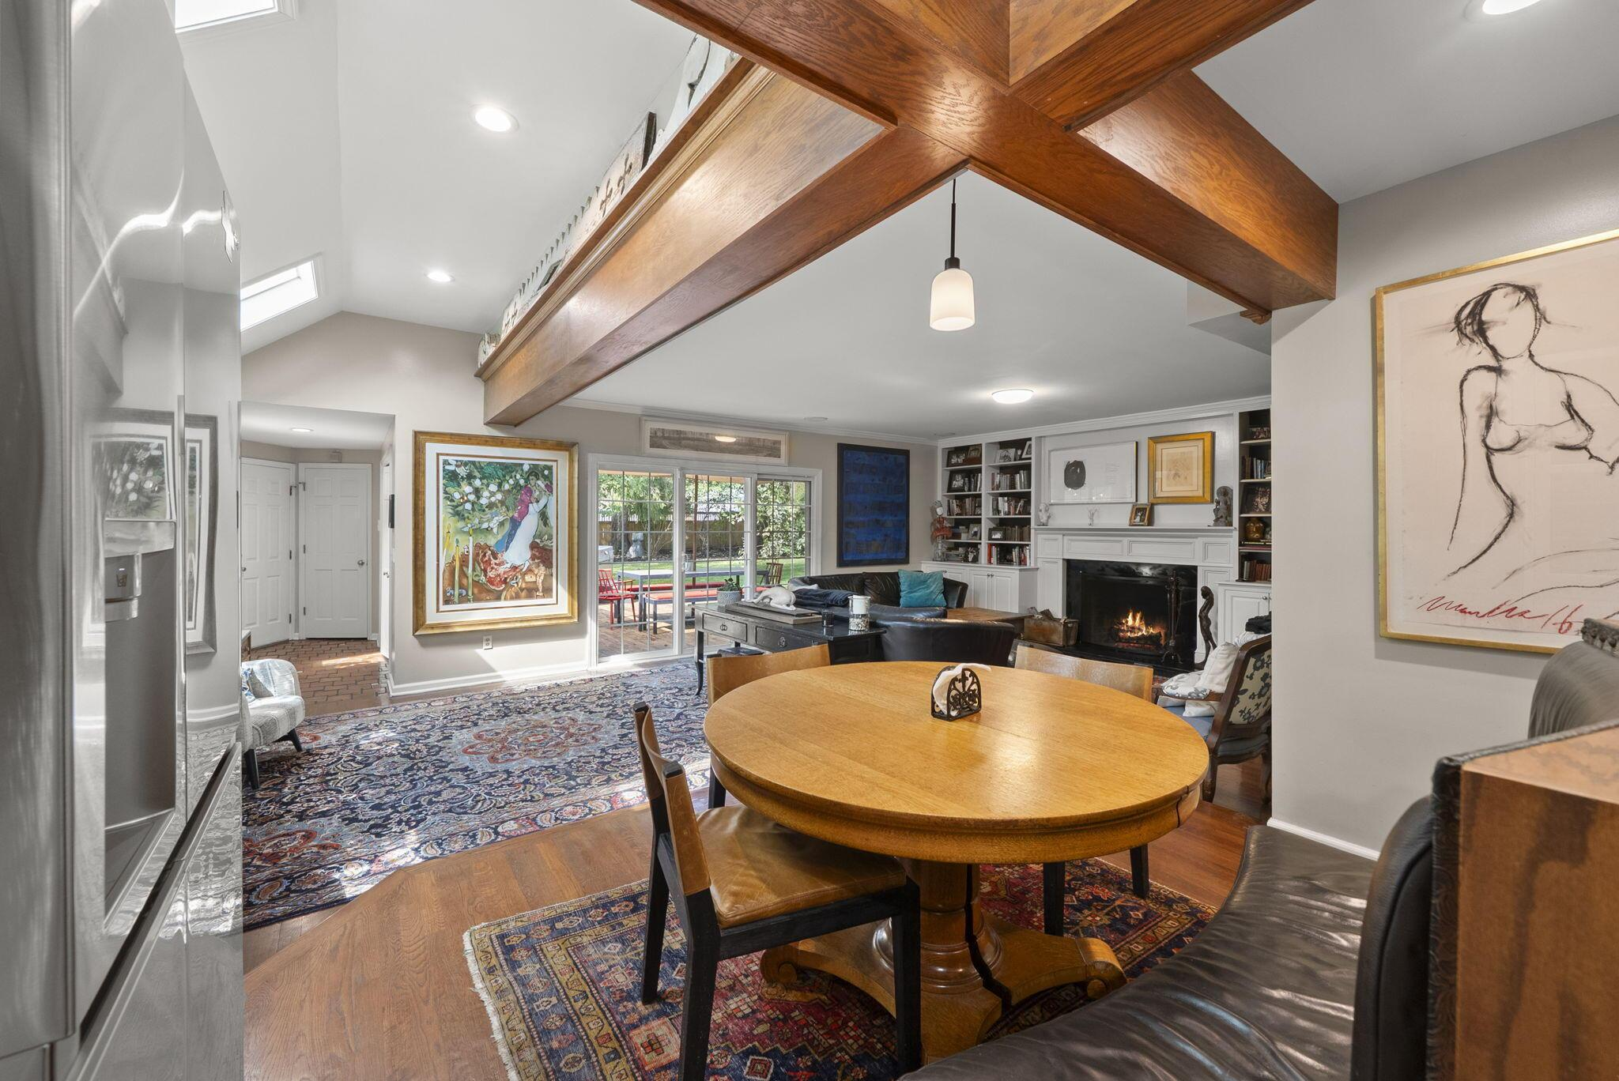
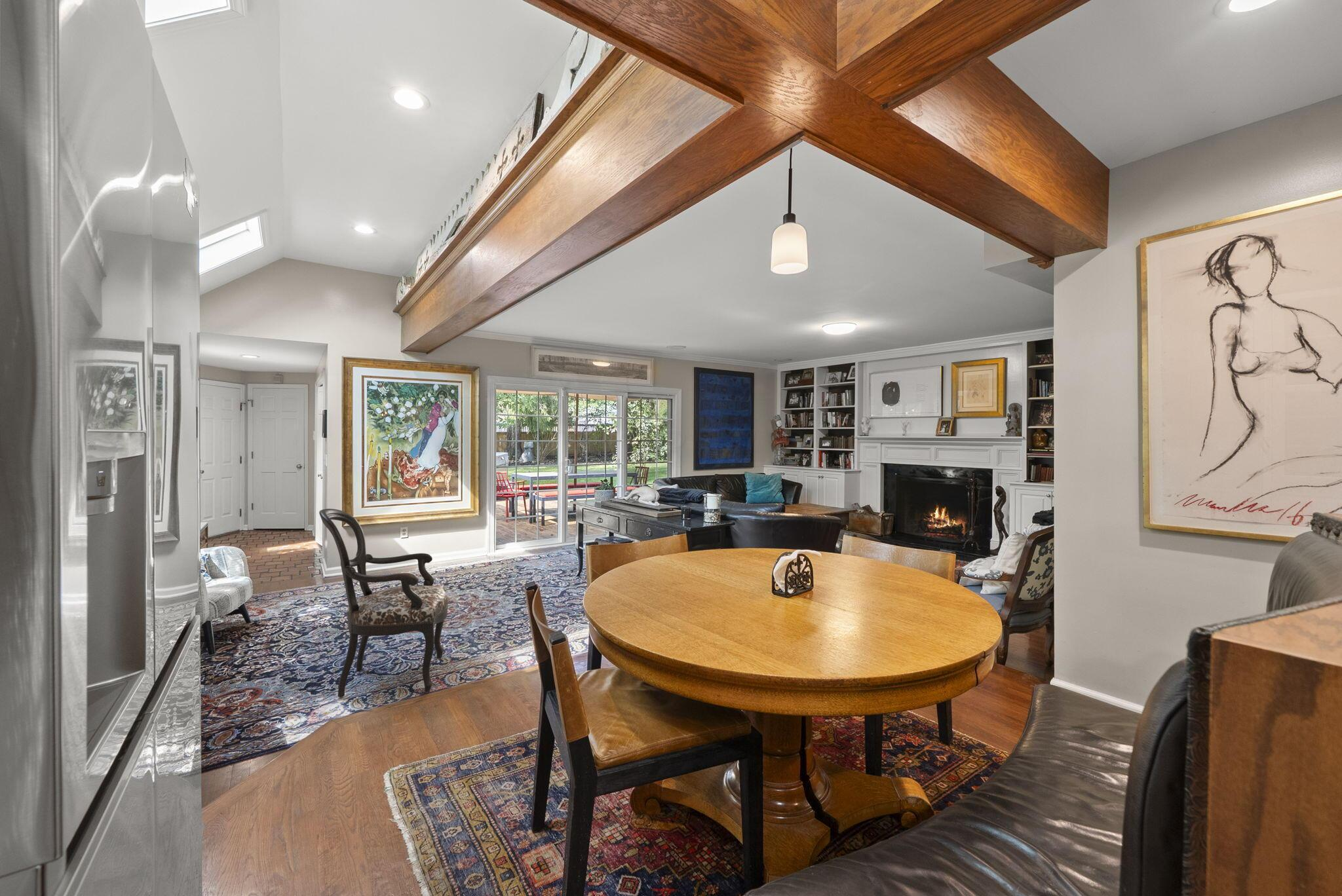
+ armchair (387, 592)
